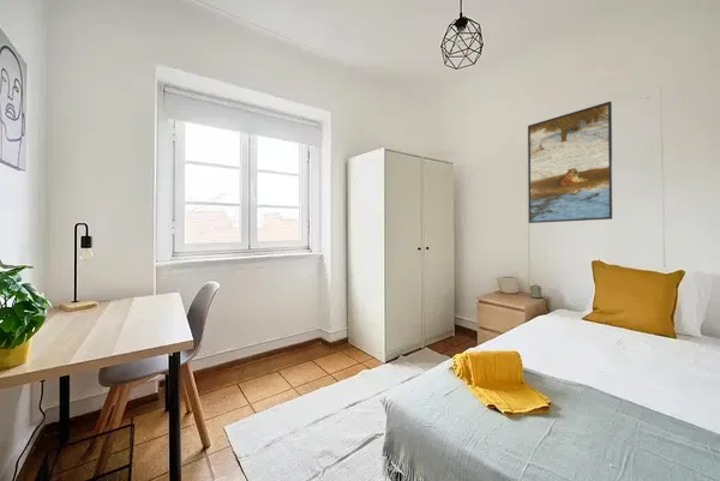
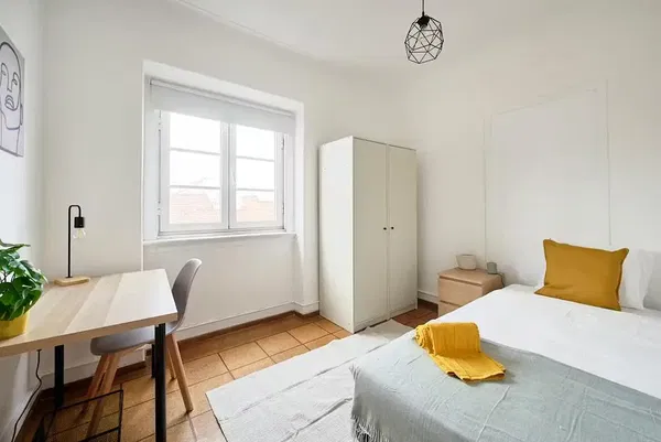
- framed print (565, 168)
